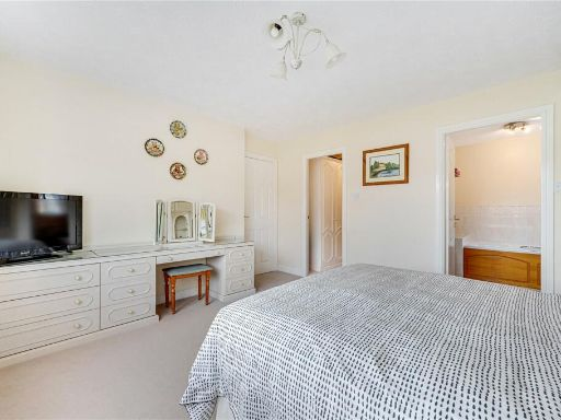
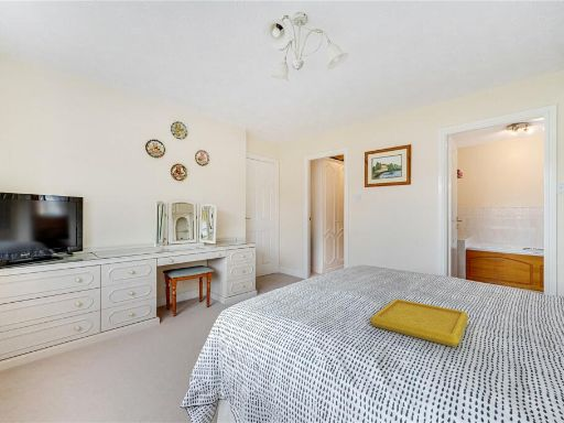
+ serving tray (420, 318)
